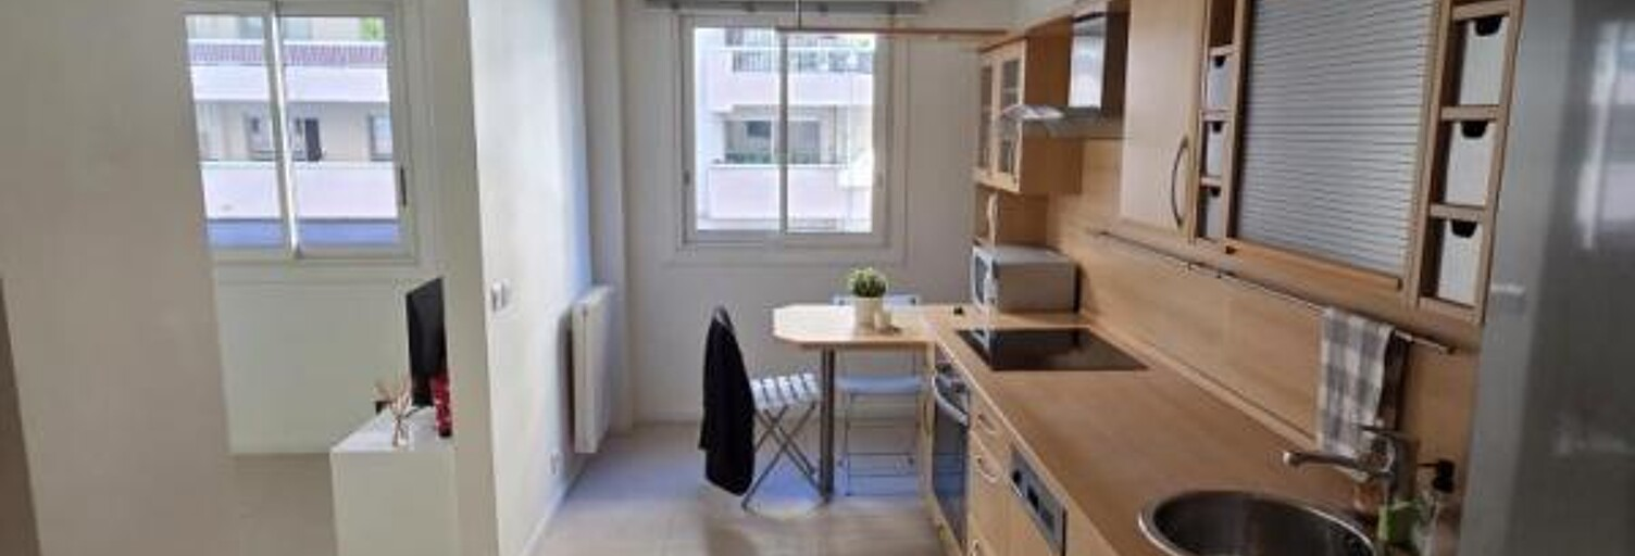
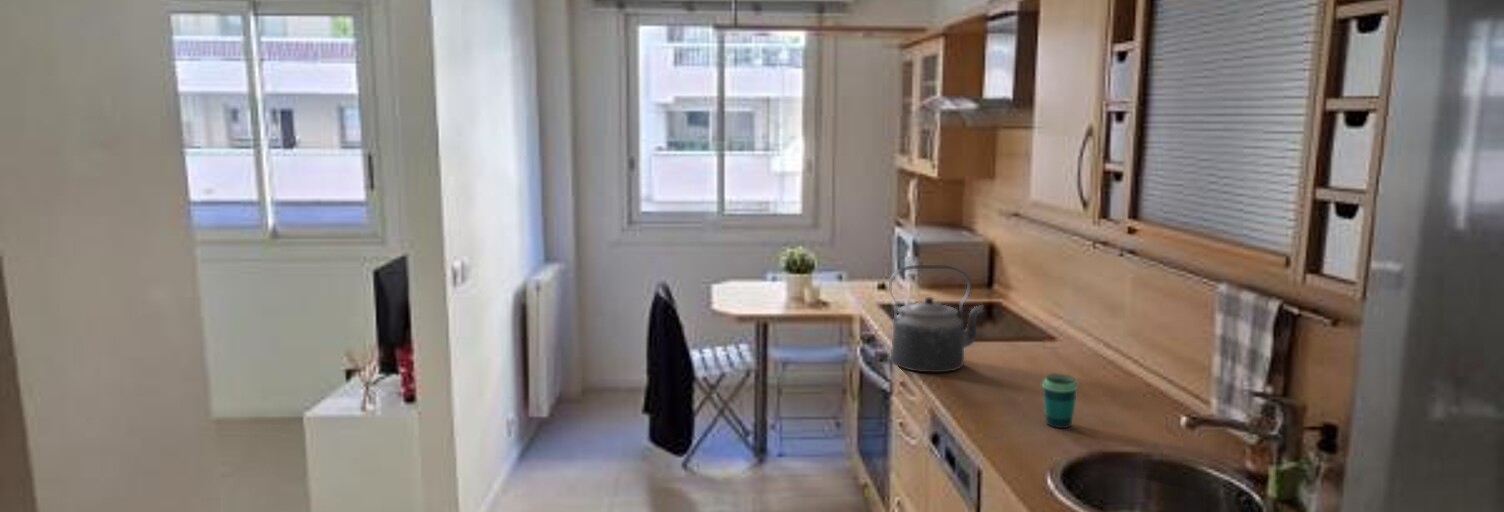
+ kettle (936, 315)
+ cup (1058, 401)
